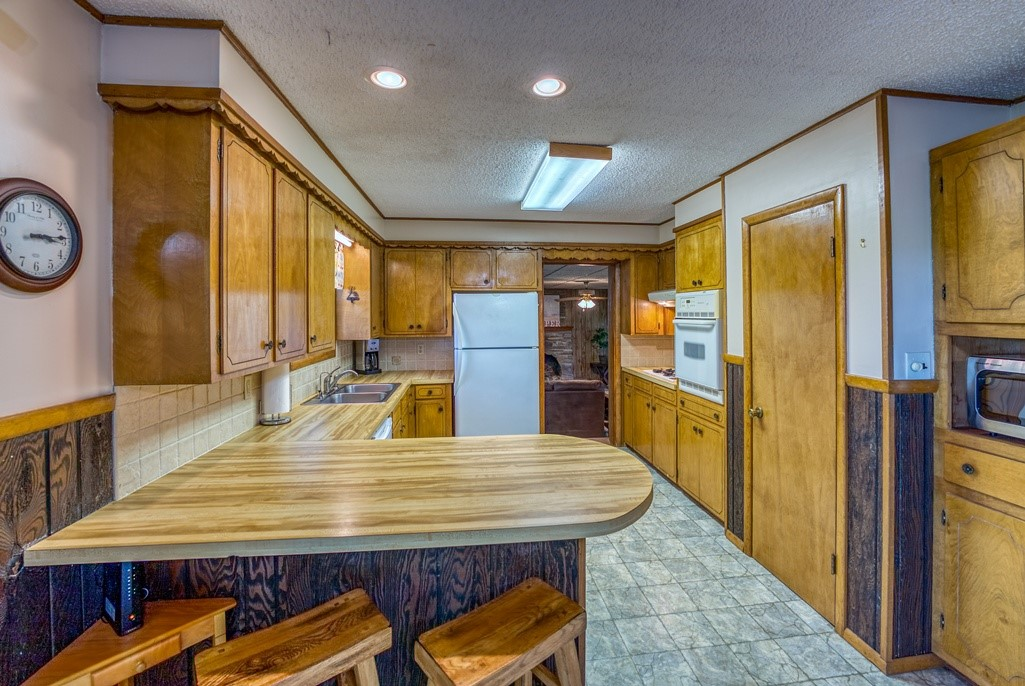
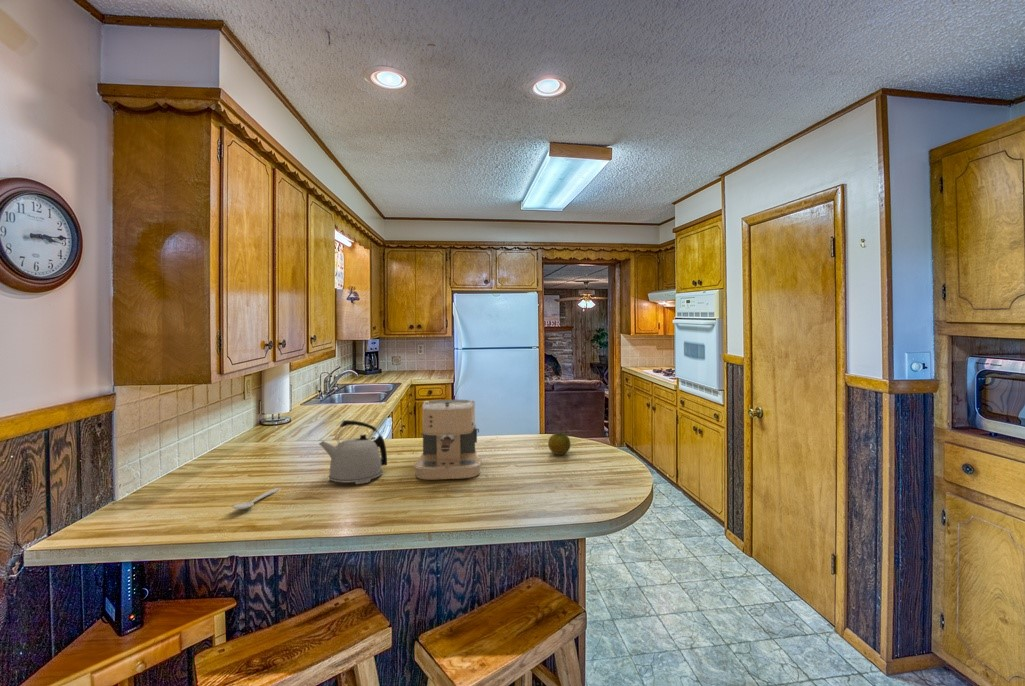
+ kettle (354, 448)
+ spoon (258, 497)
+ fruit (559, 443)
+ coffee maker (448, 435)
